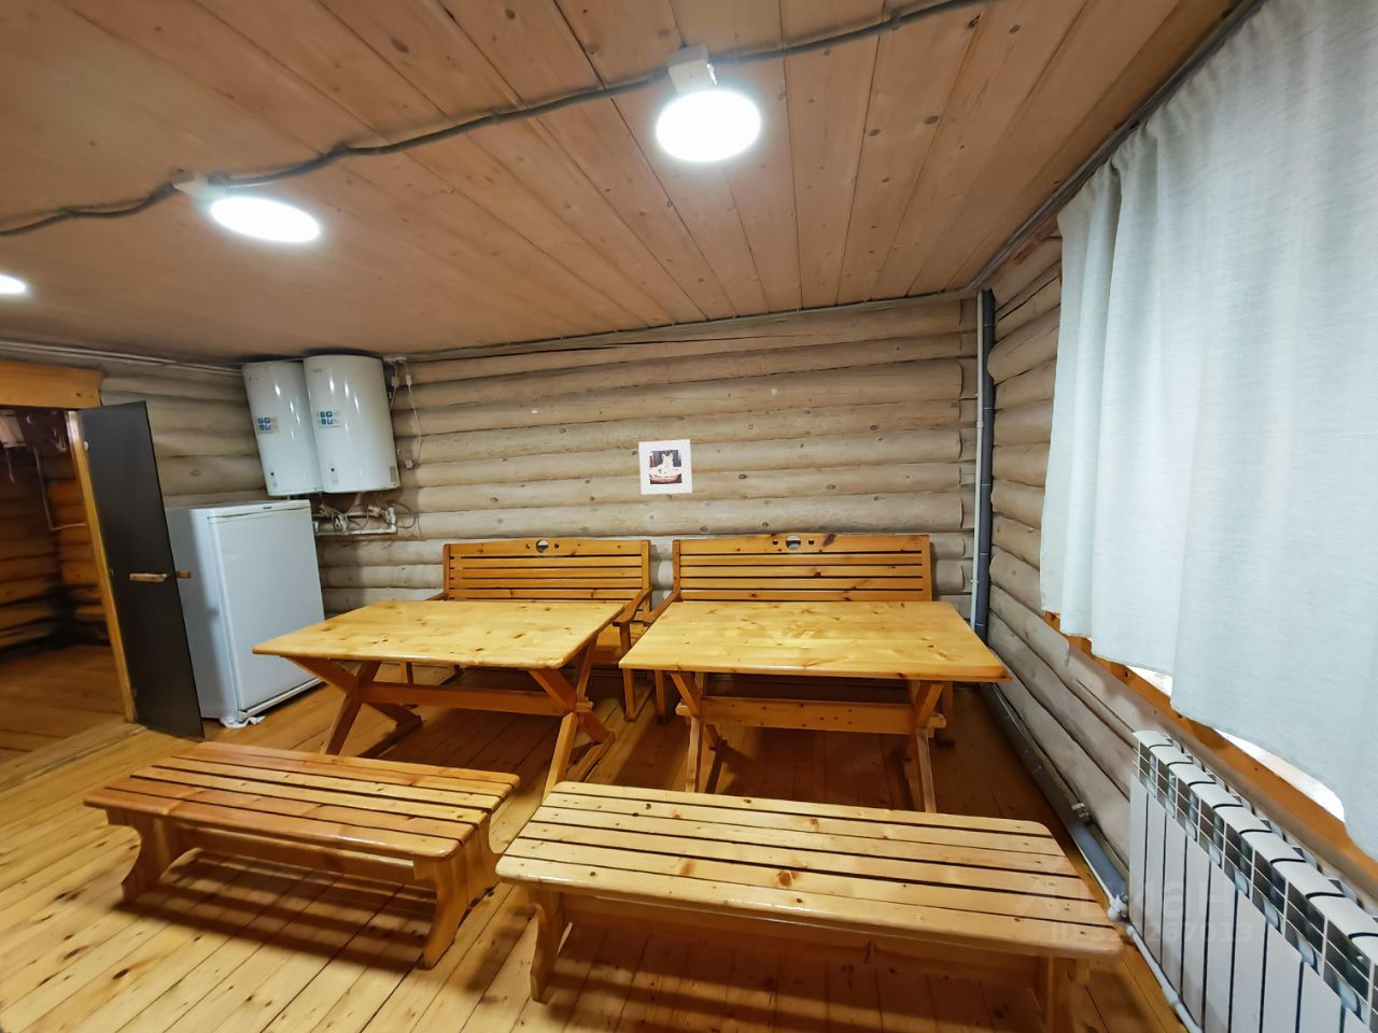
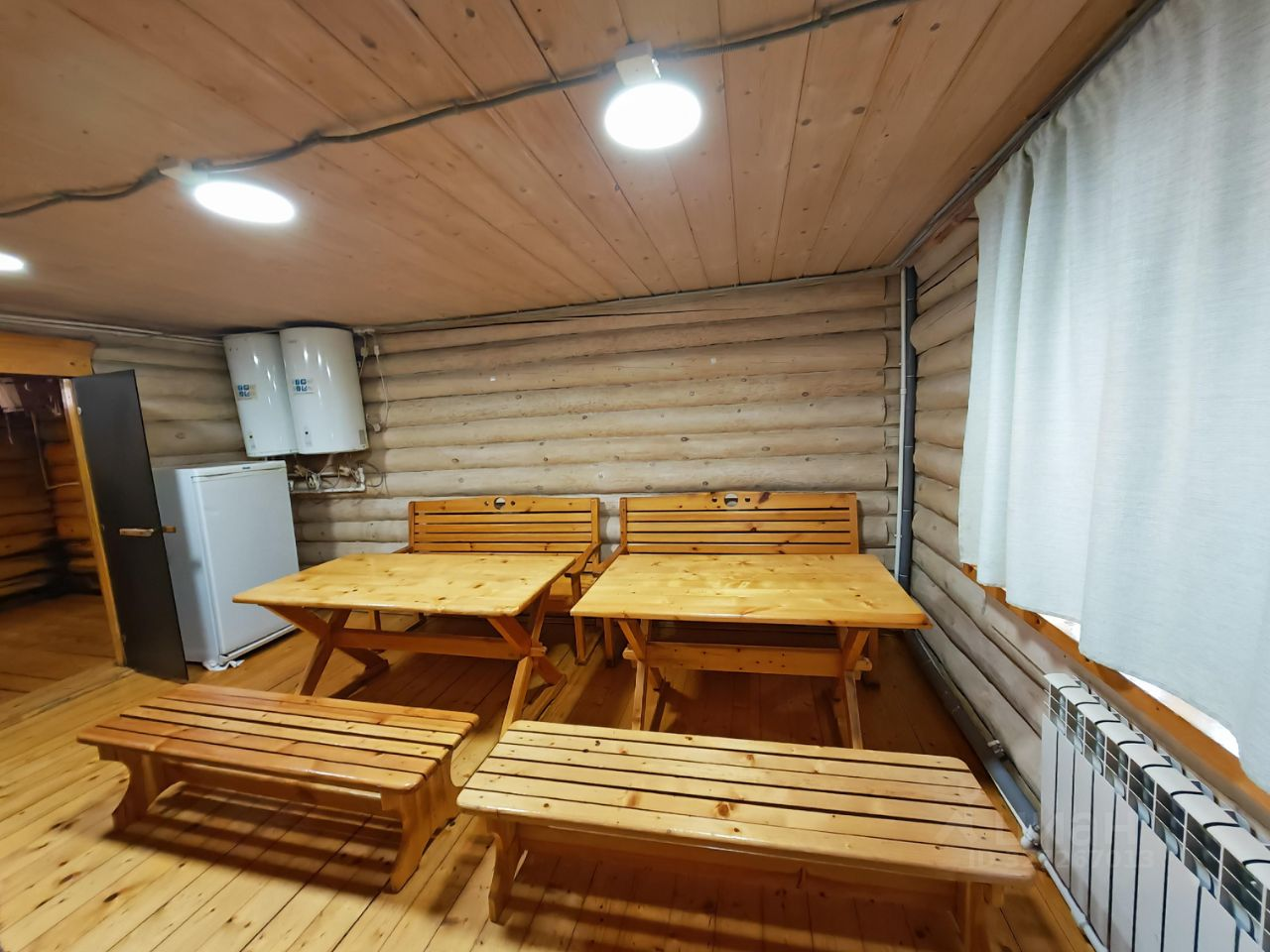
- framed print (665, 467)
